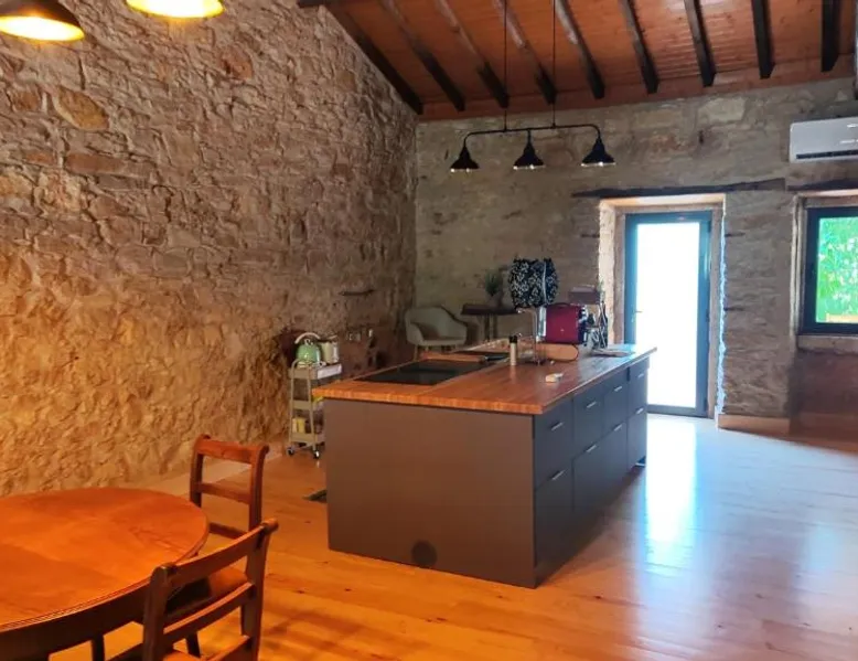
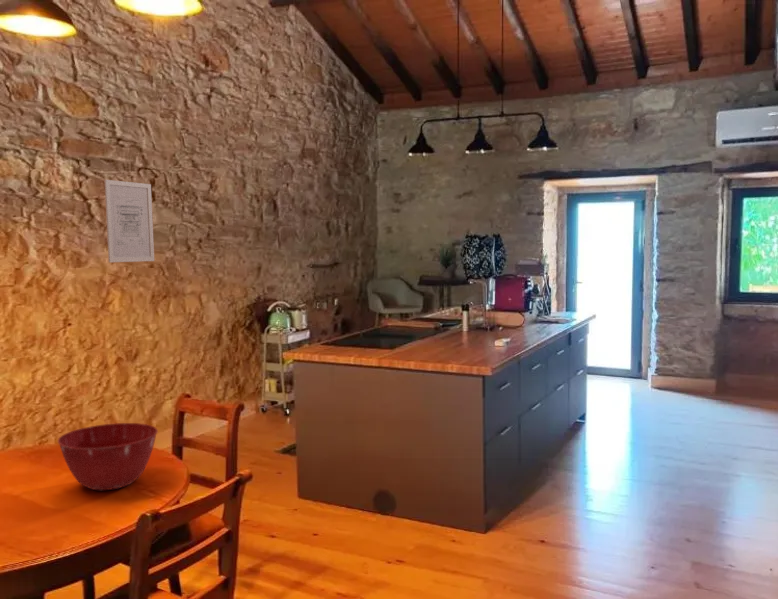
+ mixing bowl (110, 458)
+ wall art (130, 222)
